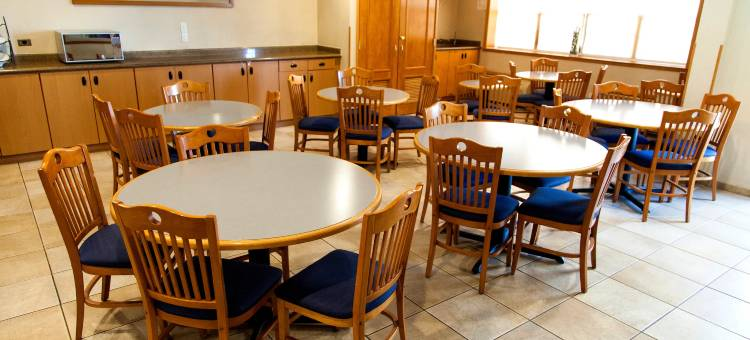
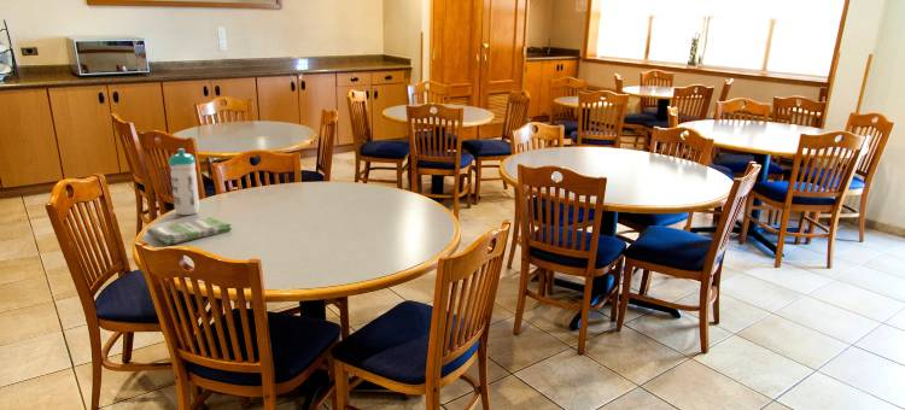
+ water bottle (183, 181)
+ dish towel (189, 228)
